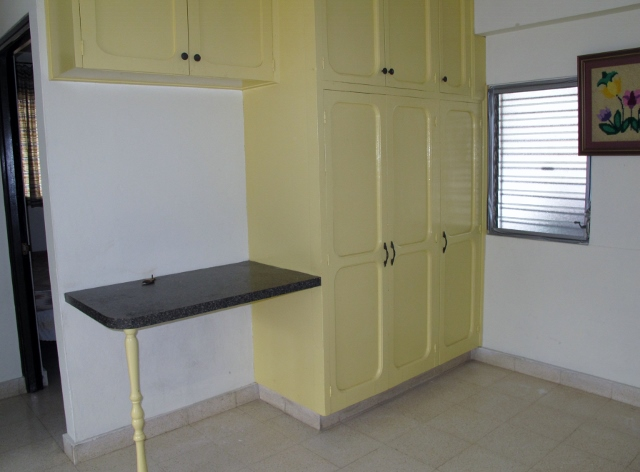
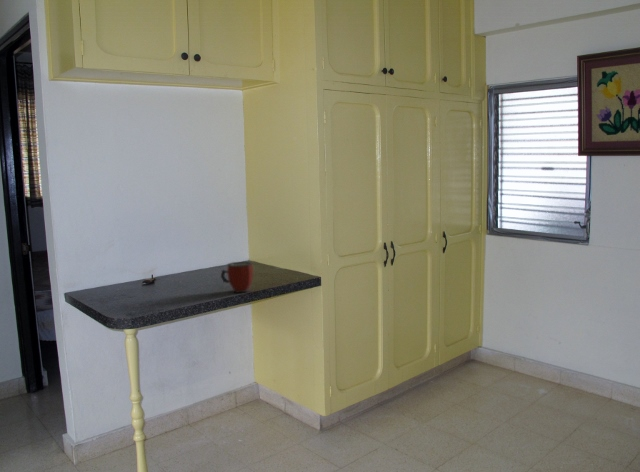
+ mug (237, 276)
